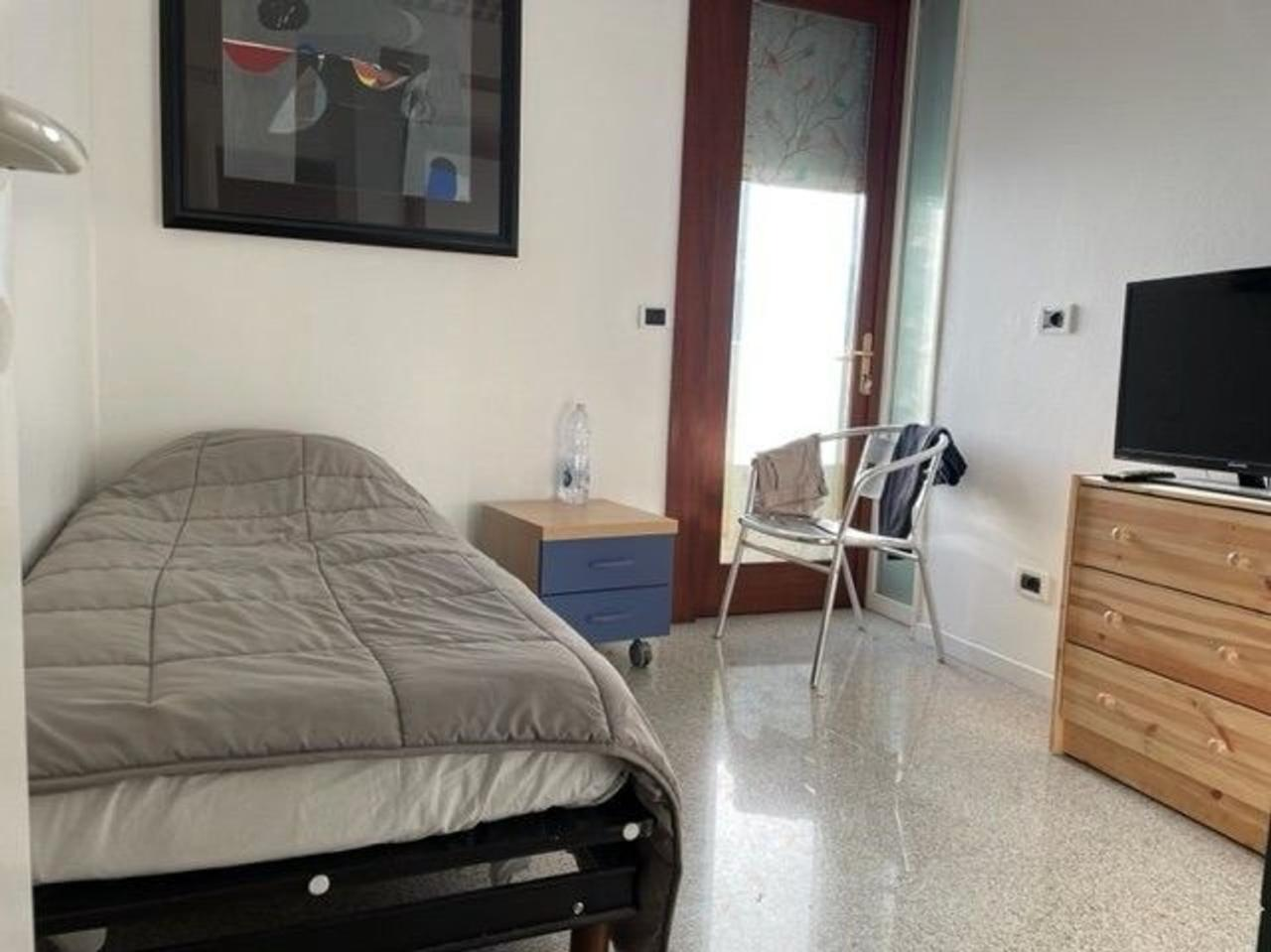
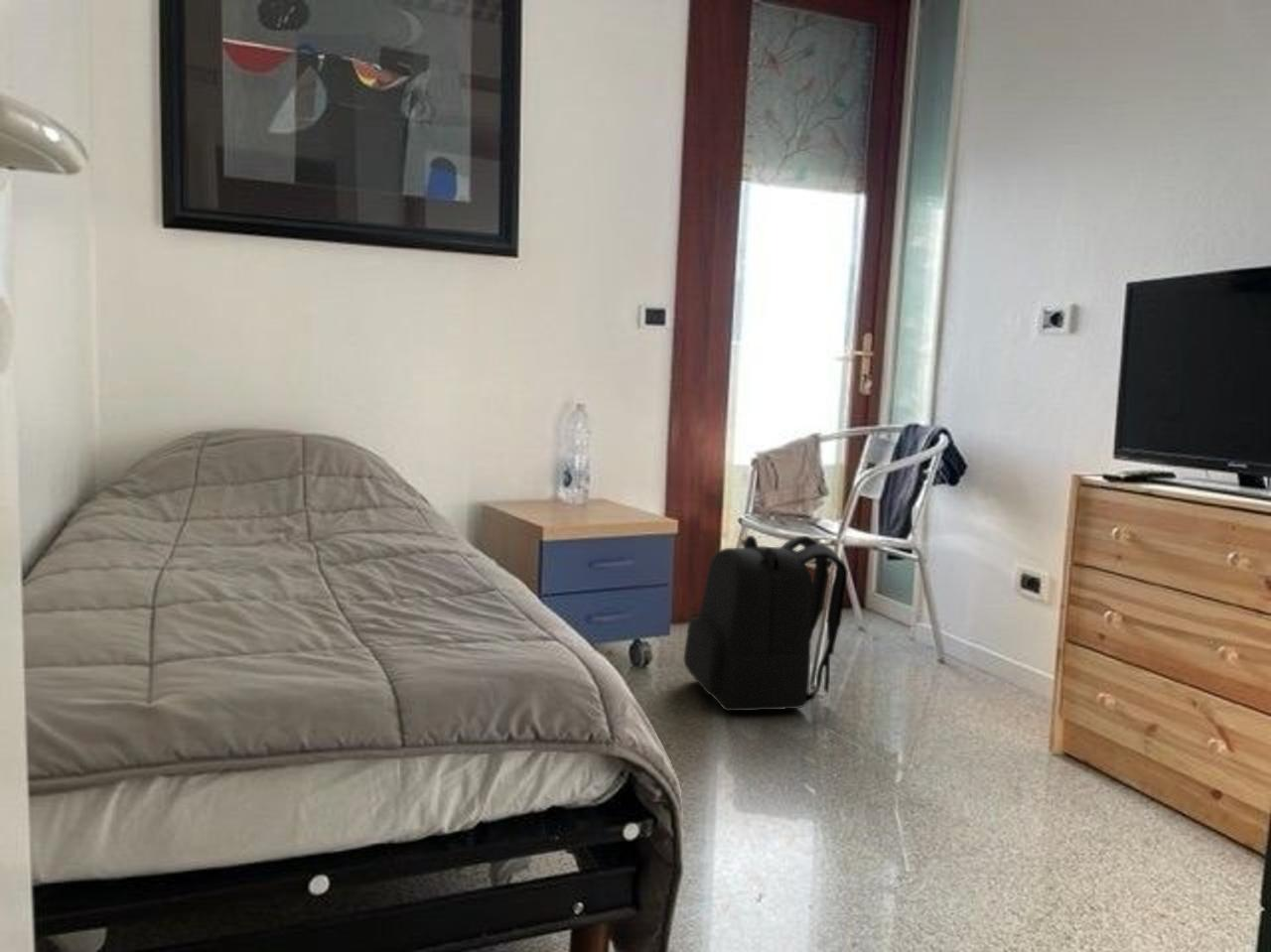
+ backpack (766, 618)
